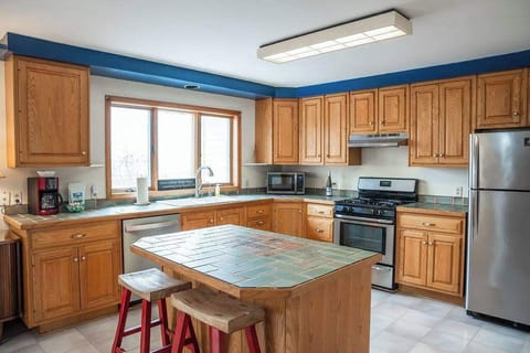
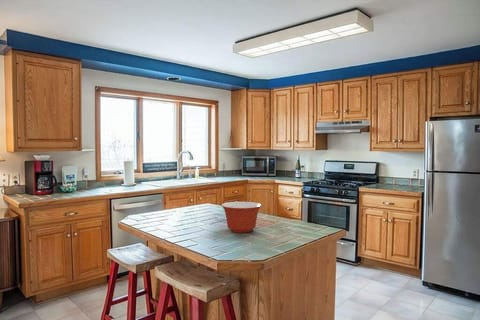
+ mixing bowl (241, 217)
